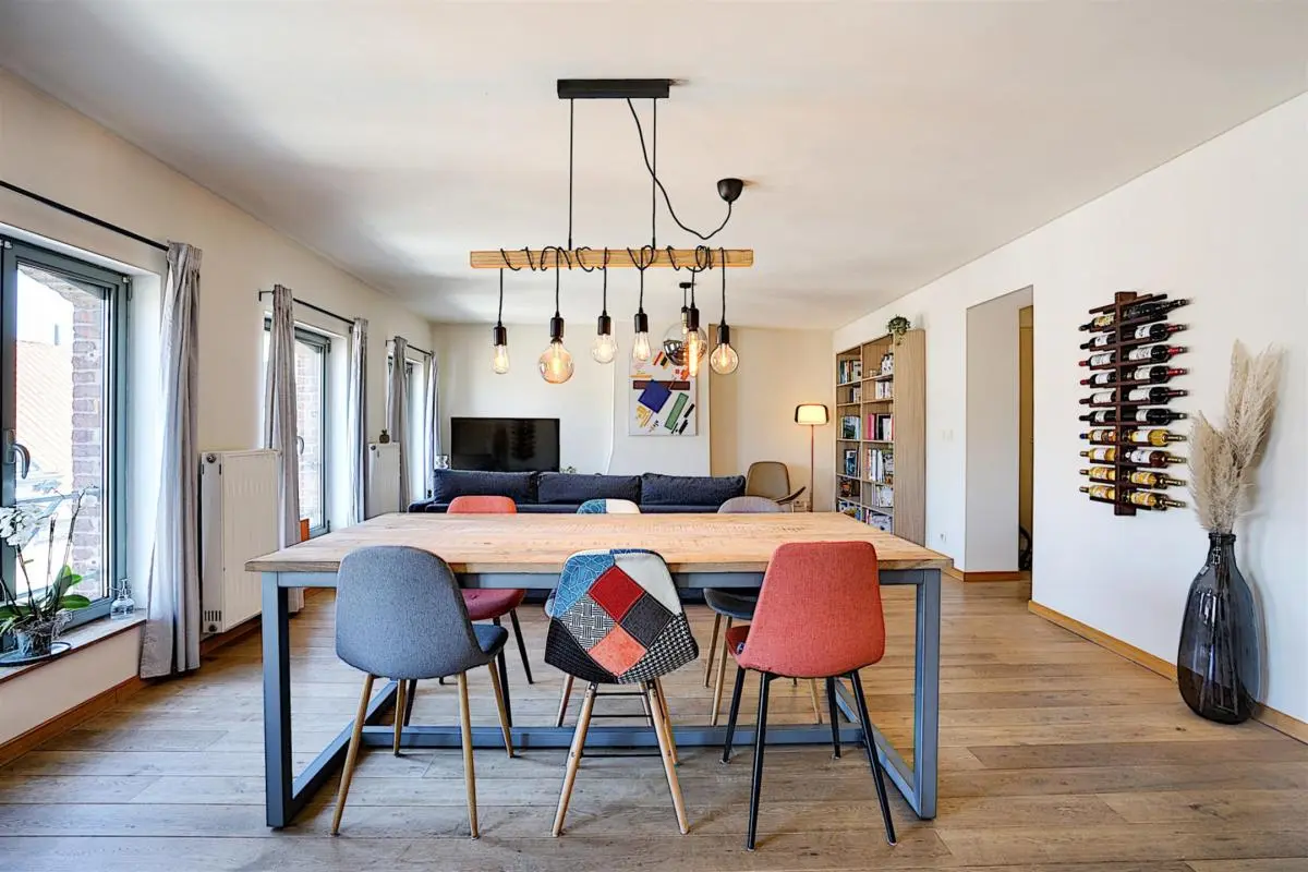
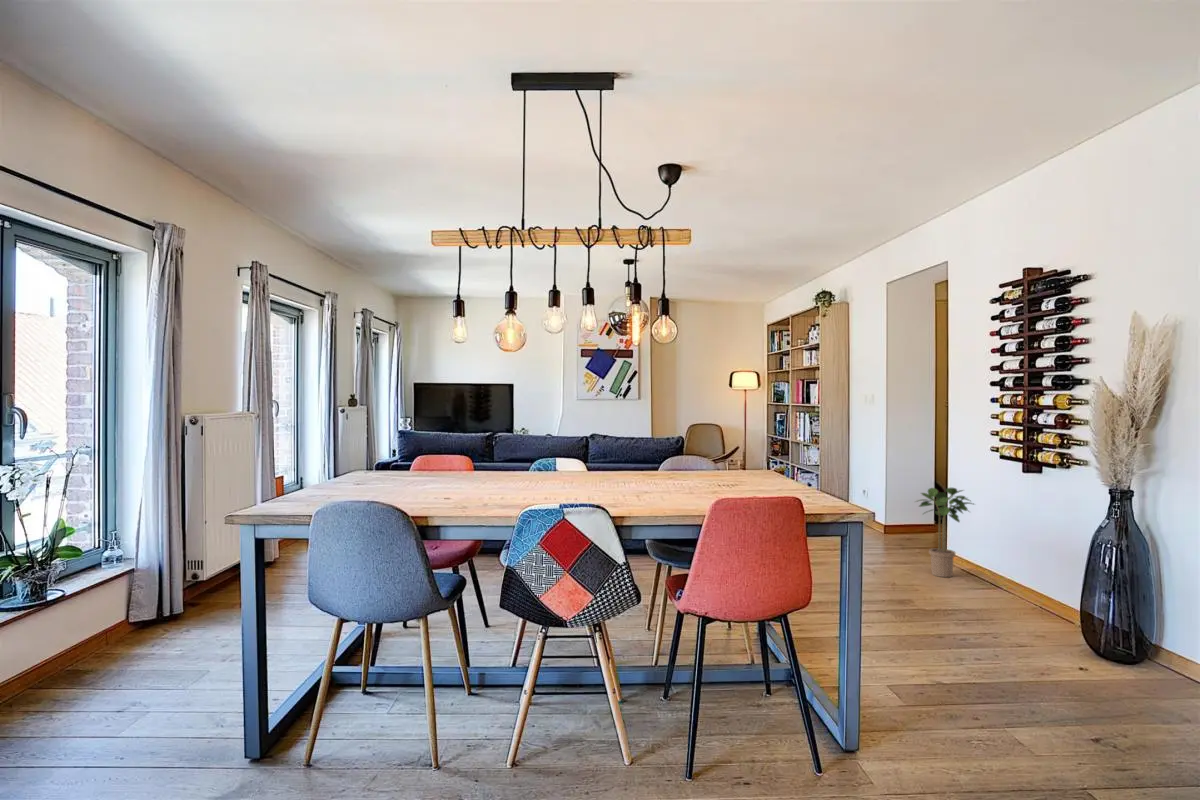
+ potted plant (945, 529)
